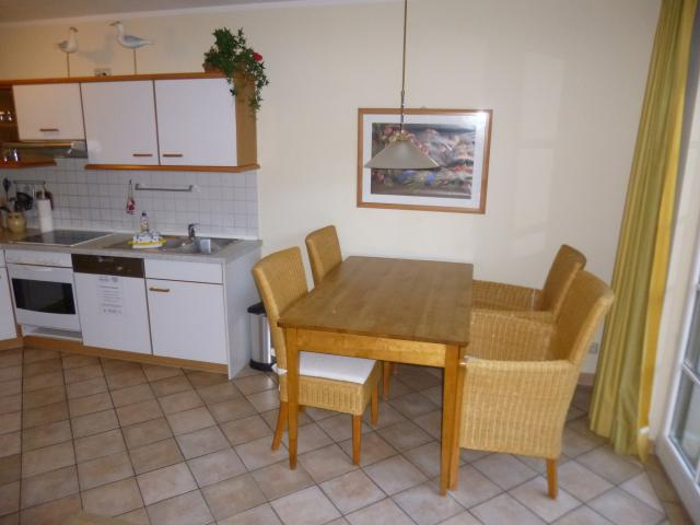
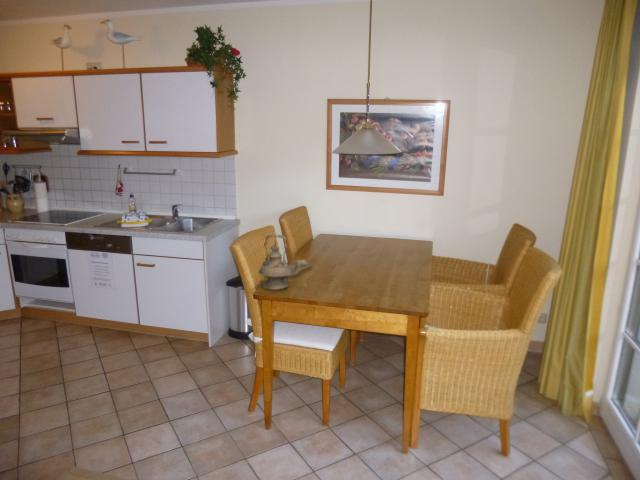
+ teapot (284, 261)
